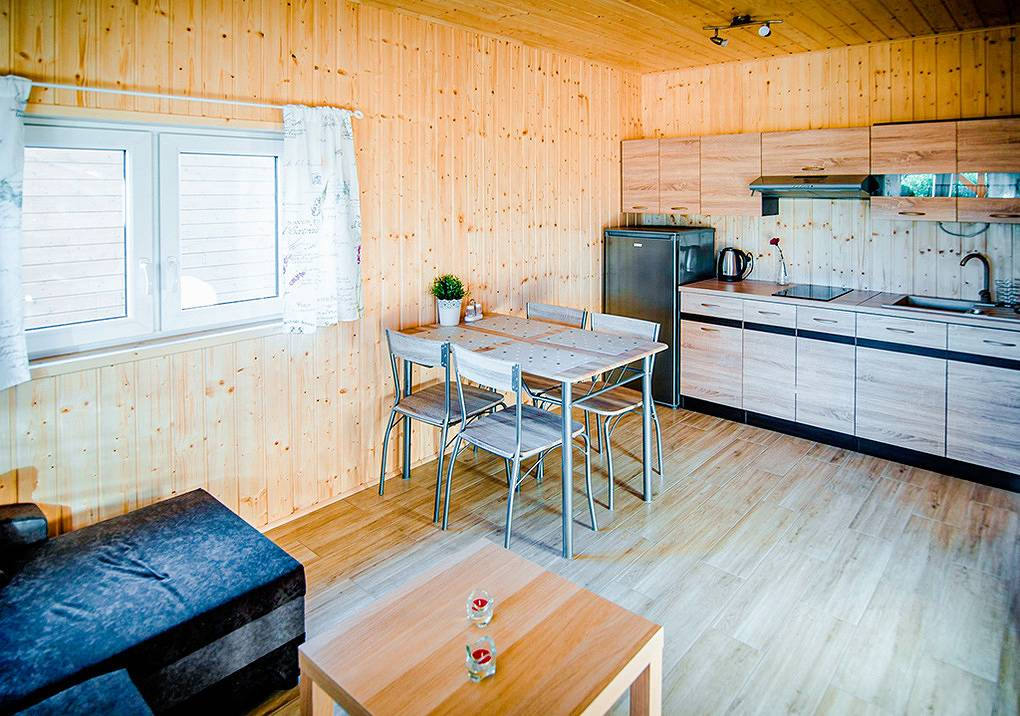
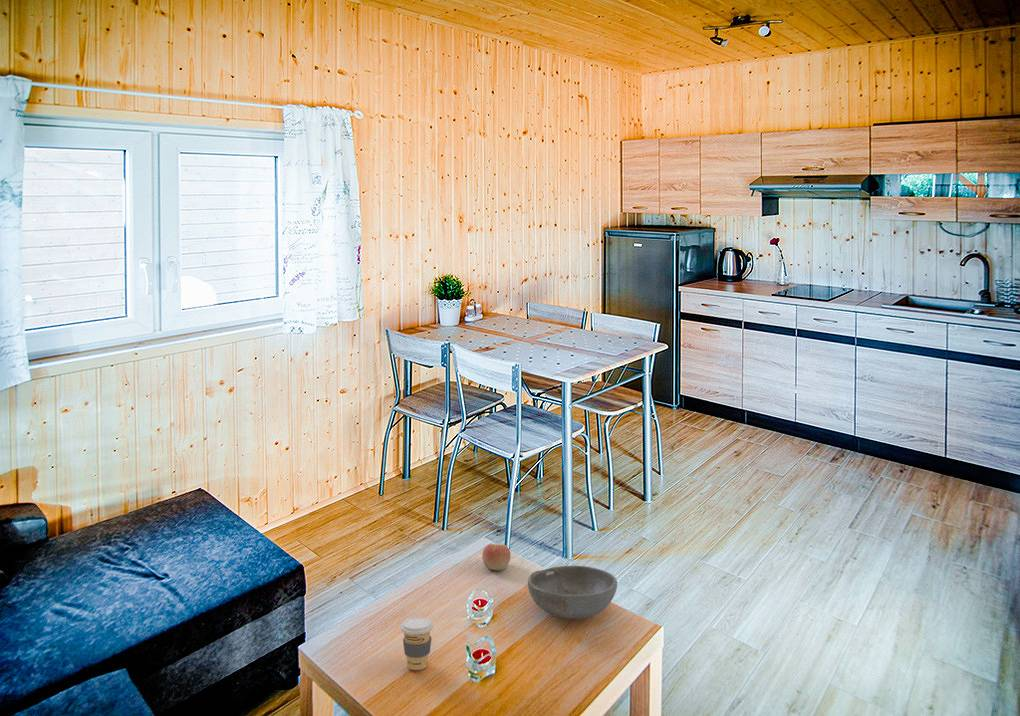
+ apple (496, 555)
+ coffee cup (417, 643)
+ bowl (572, 595)
